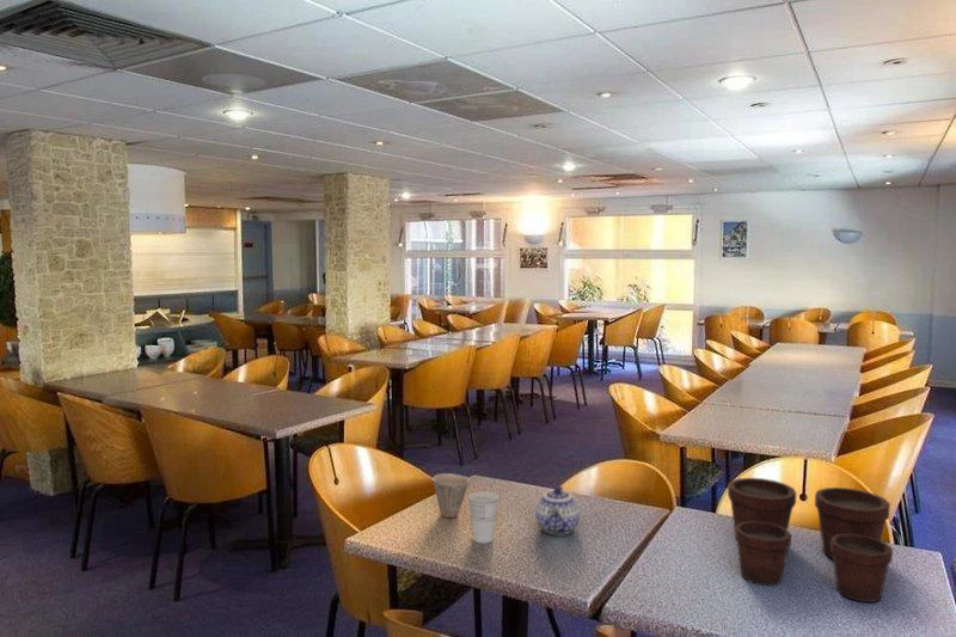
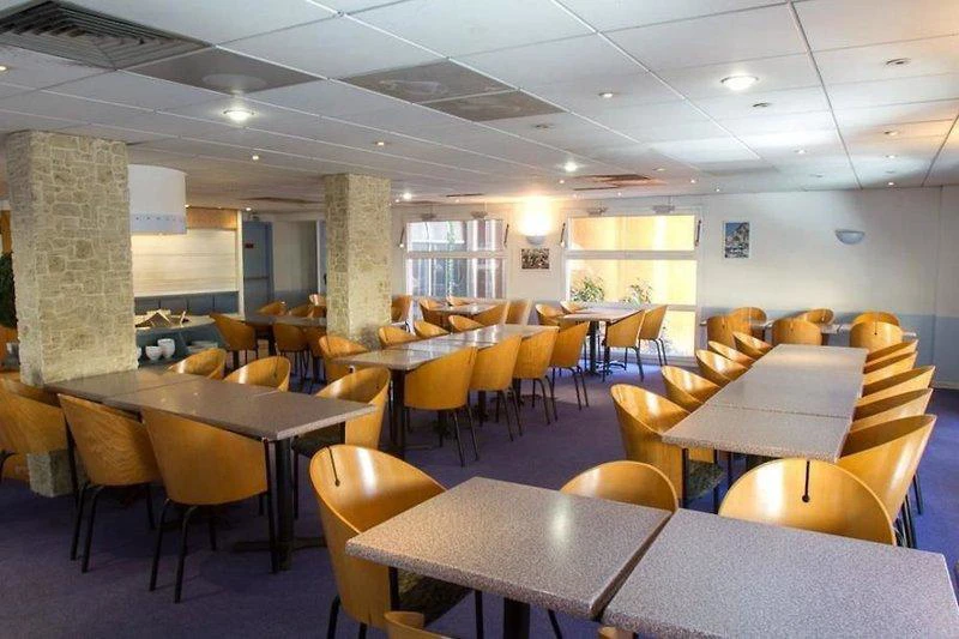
- teapot (557, 508)
- flower pot (820, 529)
- cup (483, 517)
- cup (451, 496)
